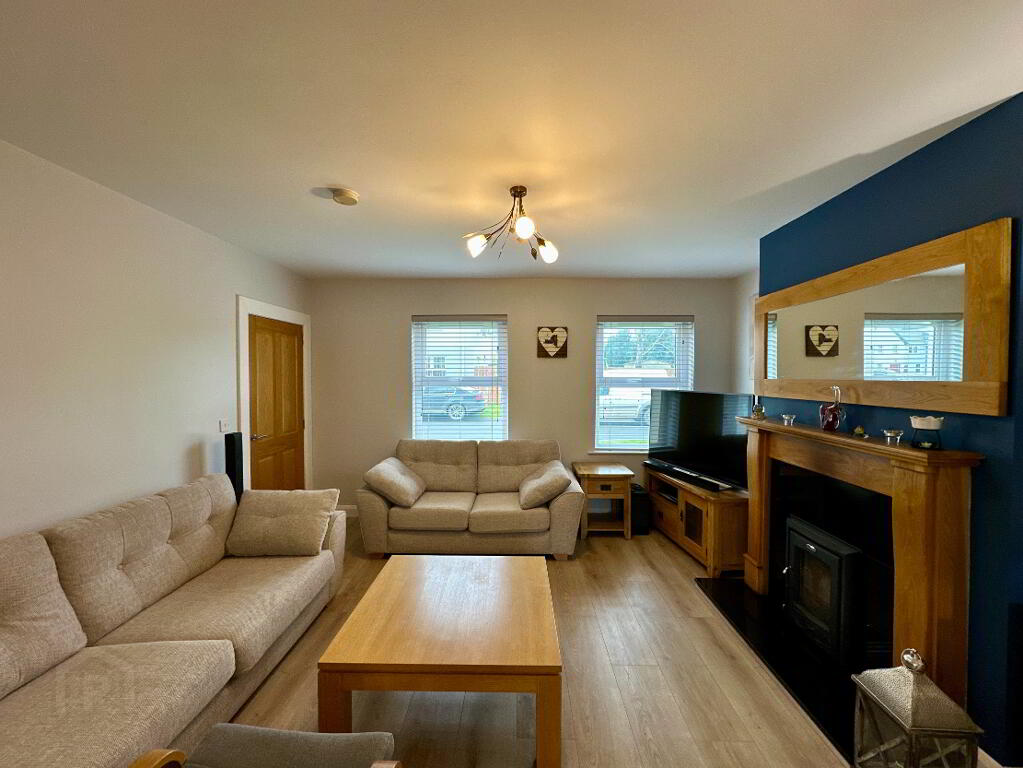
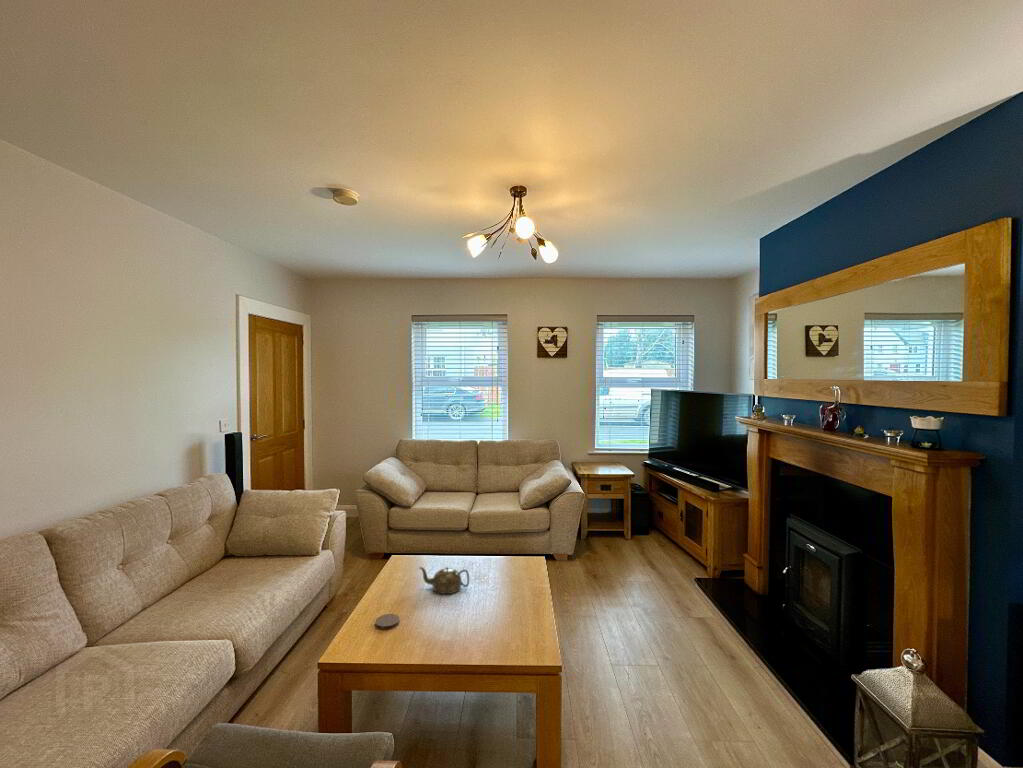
+ teapot (444, 577)
+ coaster (387, 621)
